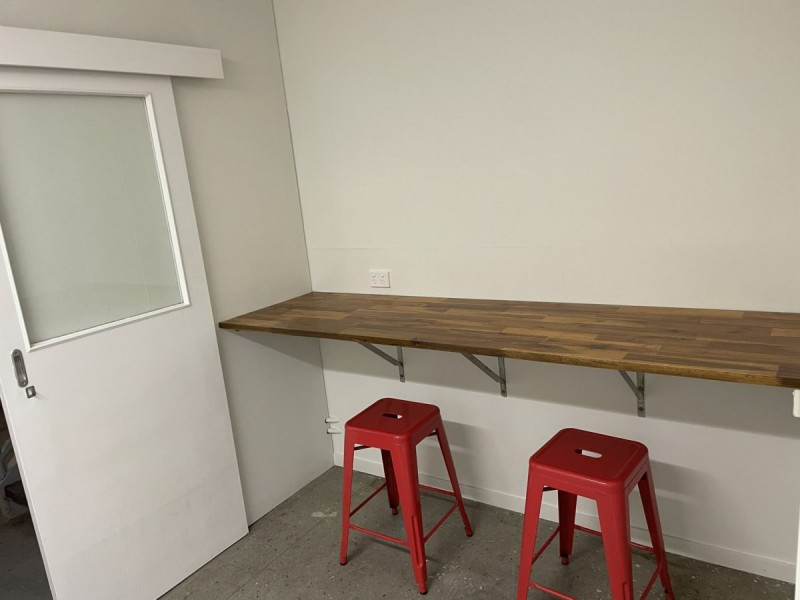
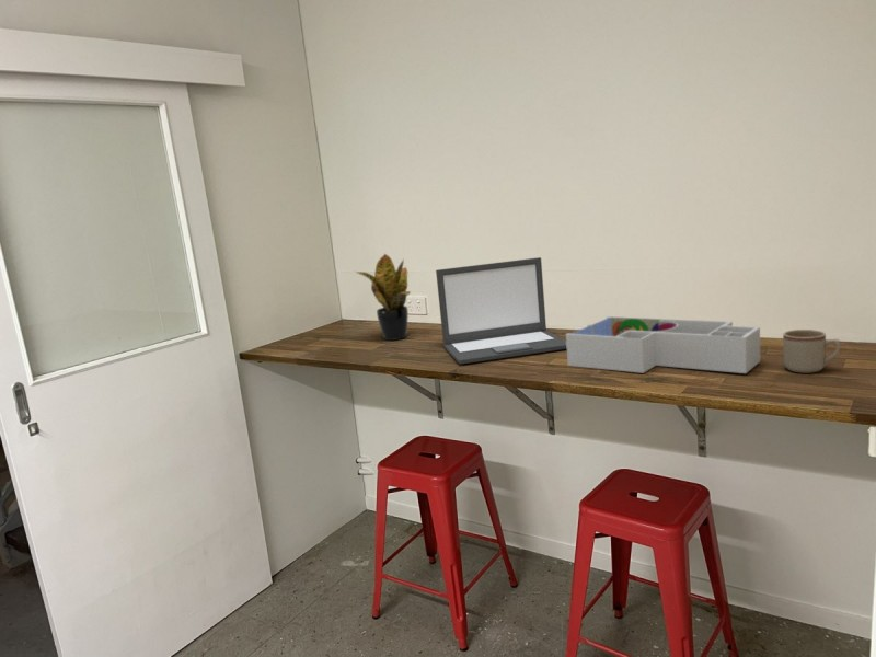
+ laptop (502, 308)
+ desk organizer (662, 345)
+ mug (810, 351)
+ potted plant (389, 296)
